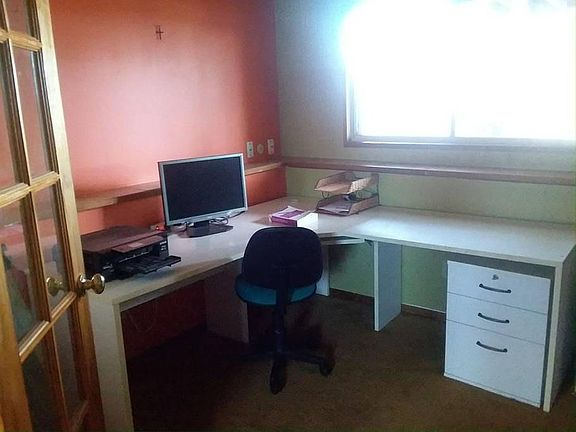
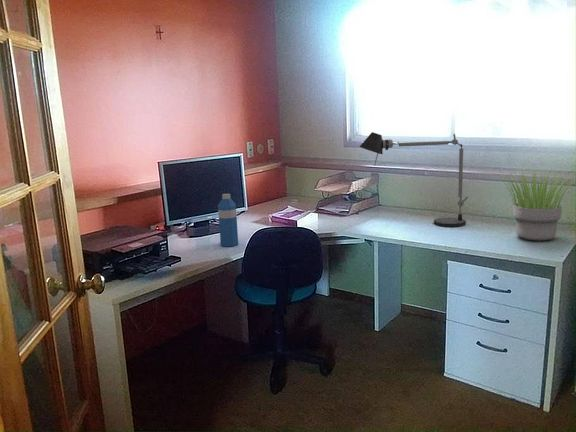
+ desk lamp (413, 145)
+ potted plant (536, 206)
+ water bottle (227, 219)
